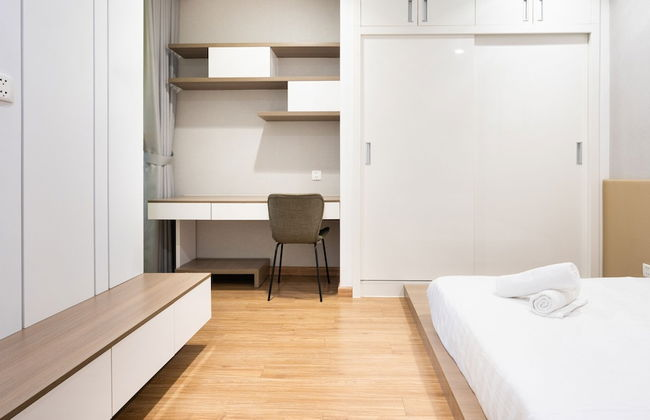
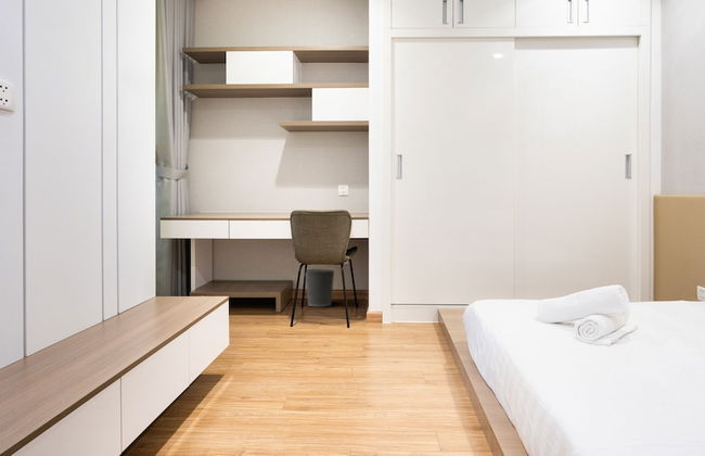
+ wastebasket (319, 287)
